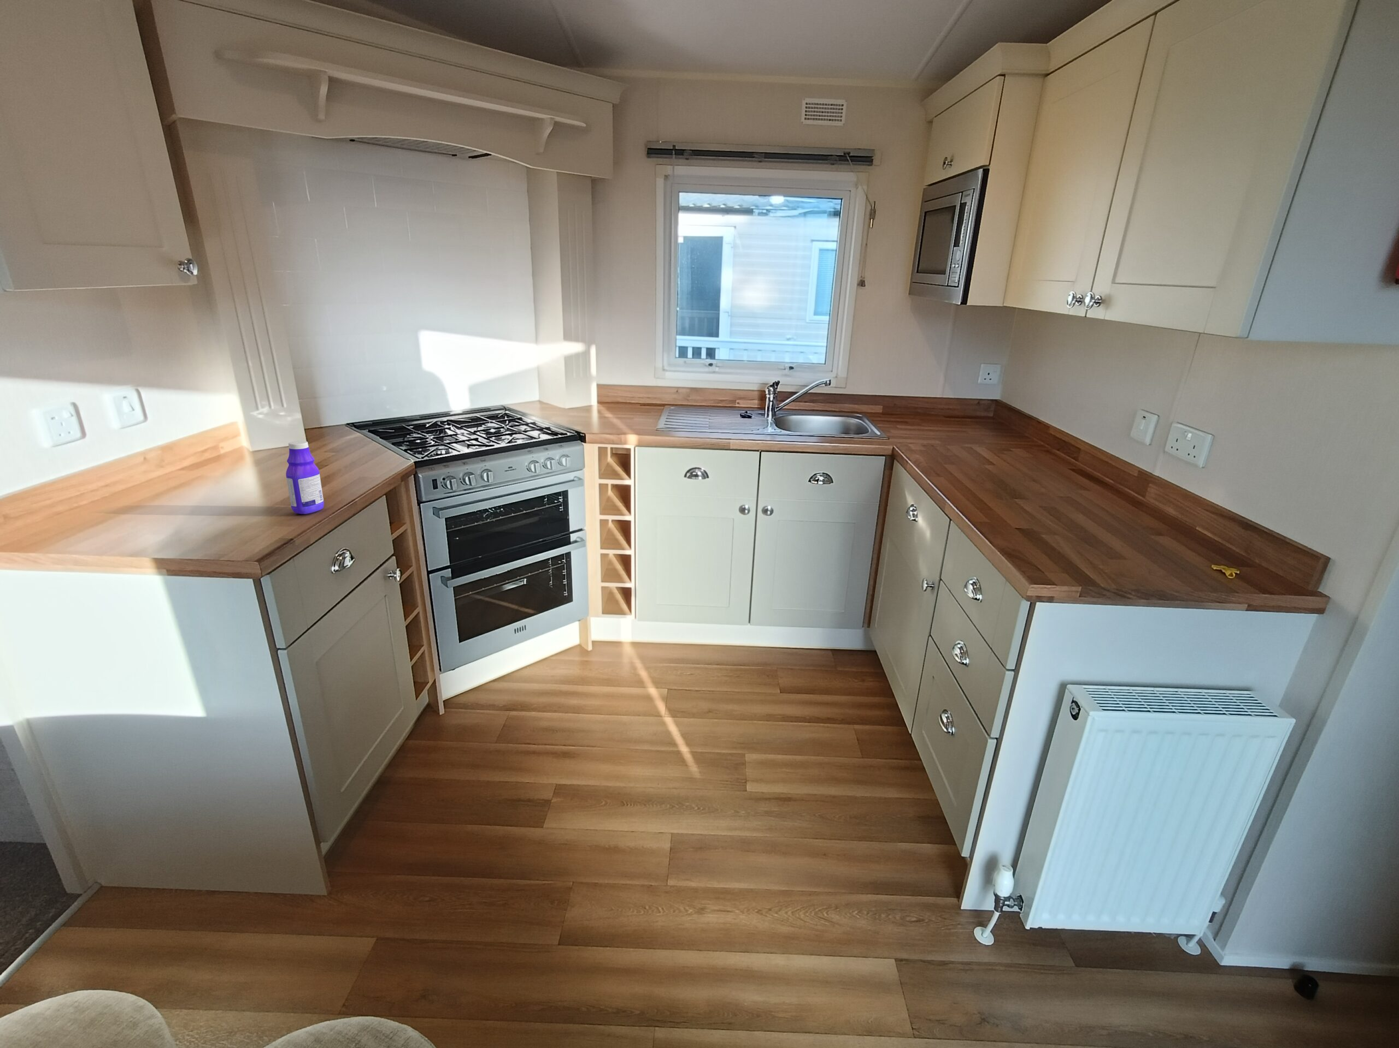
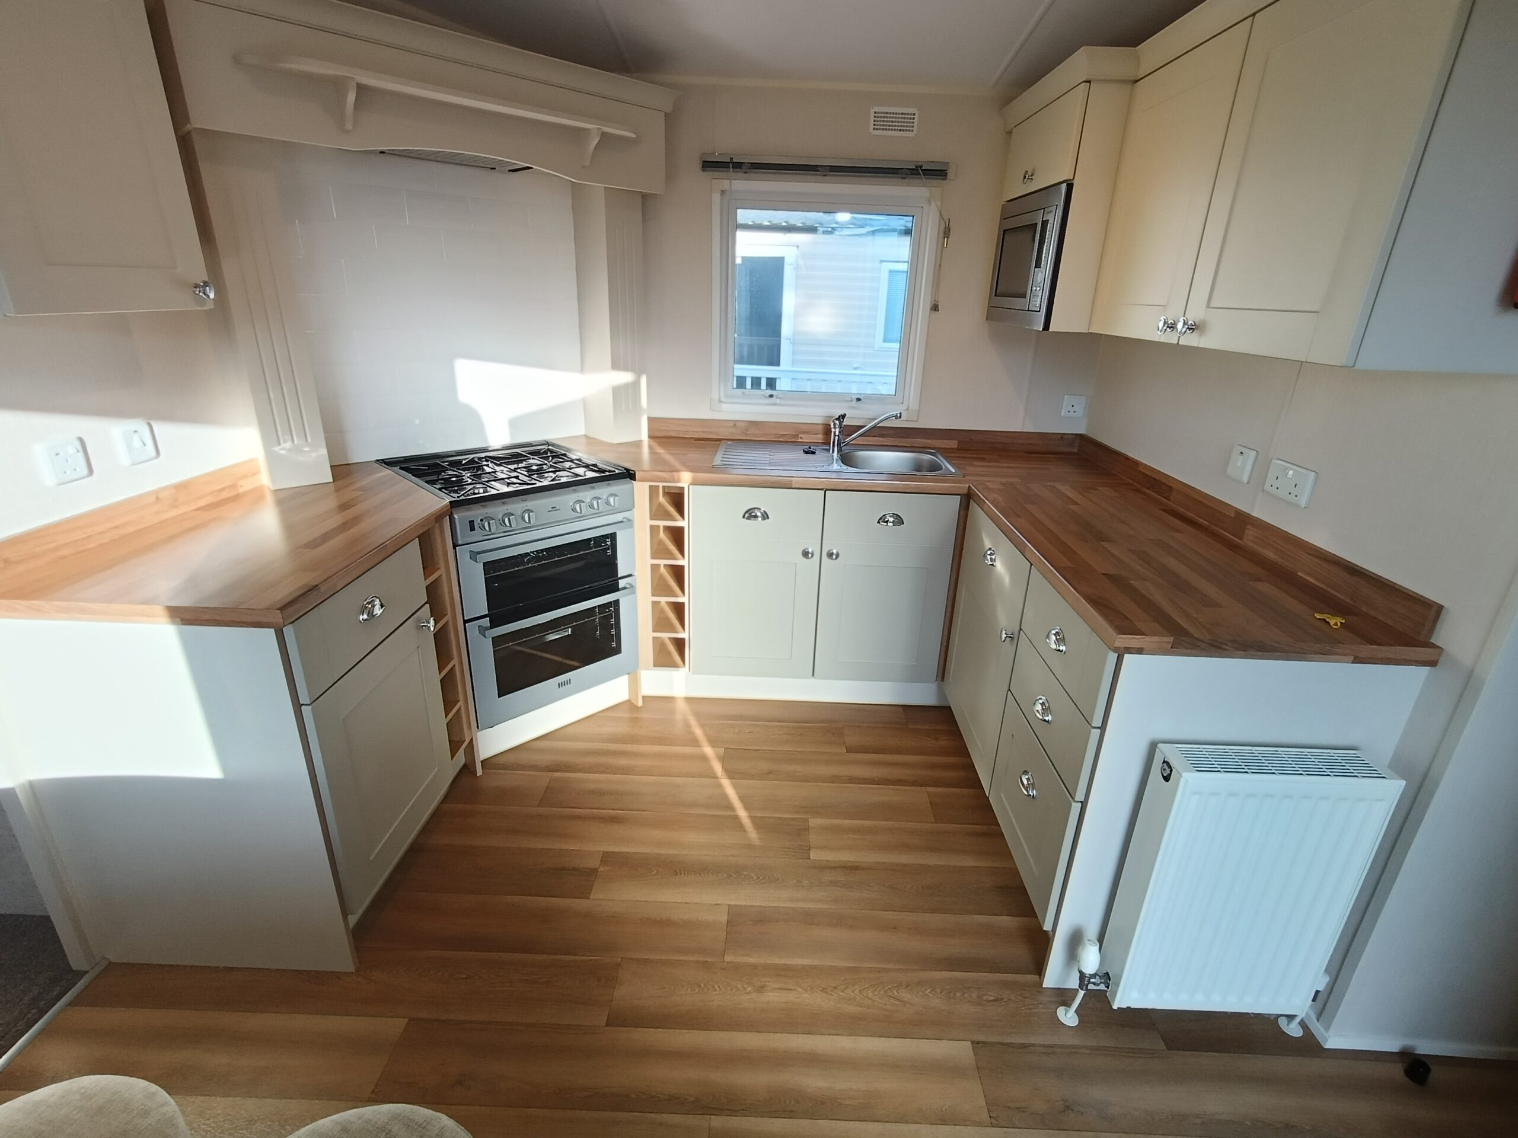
- bottle (303, 477)
